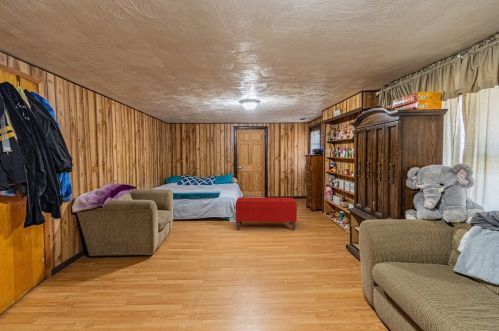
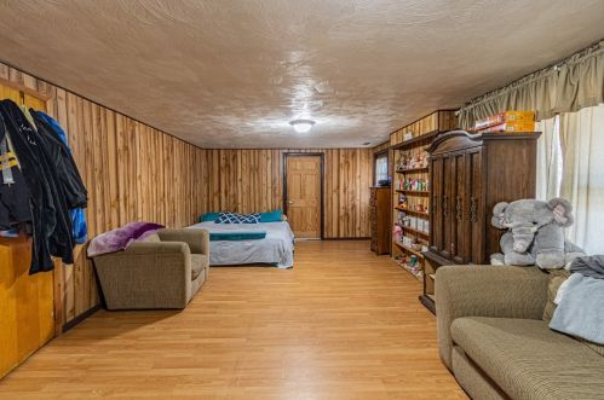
- bench (265, 213)
